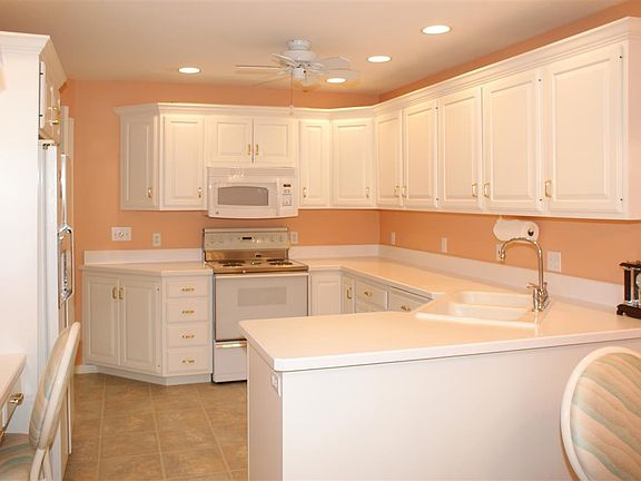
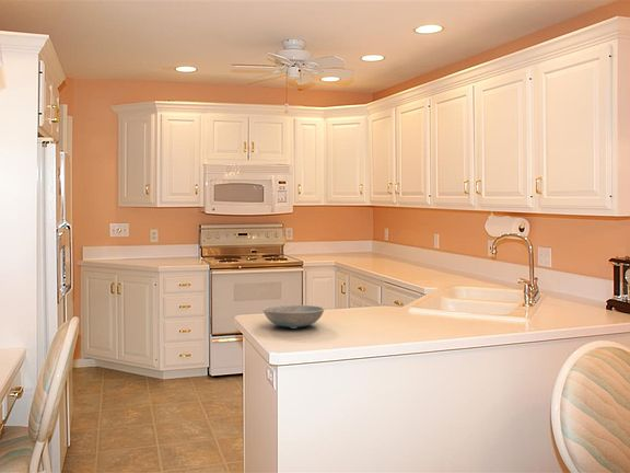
+ dish (293, 316)
